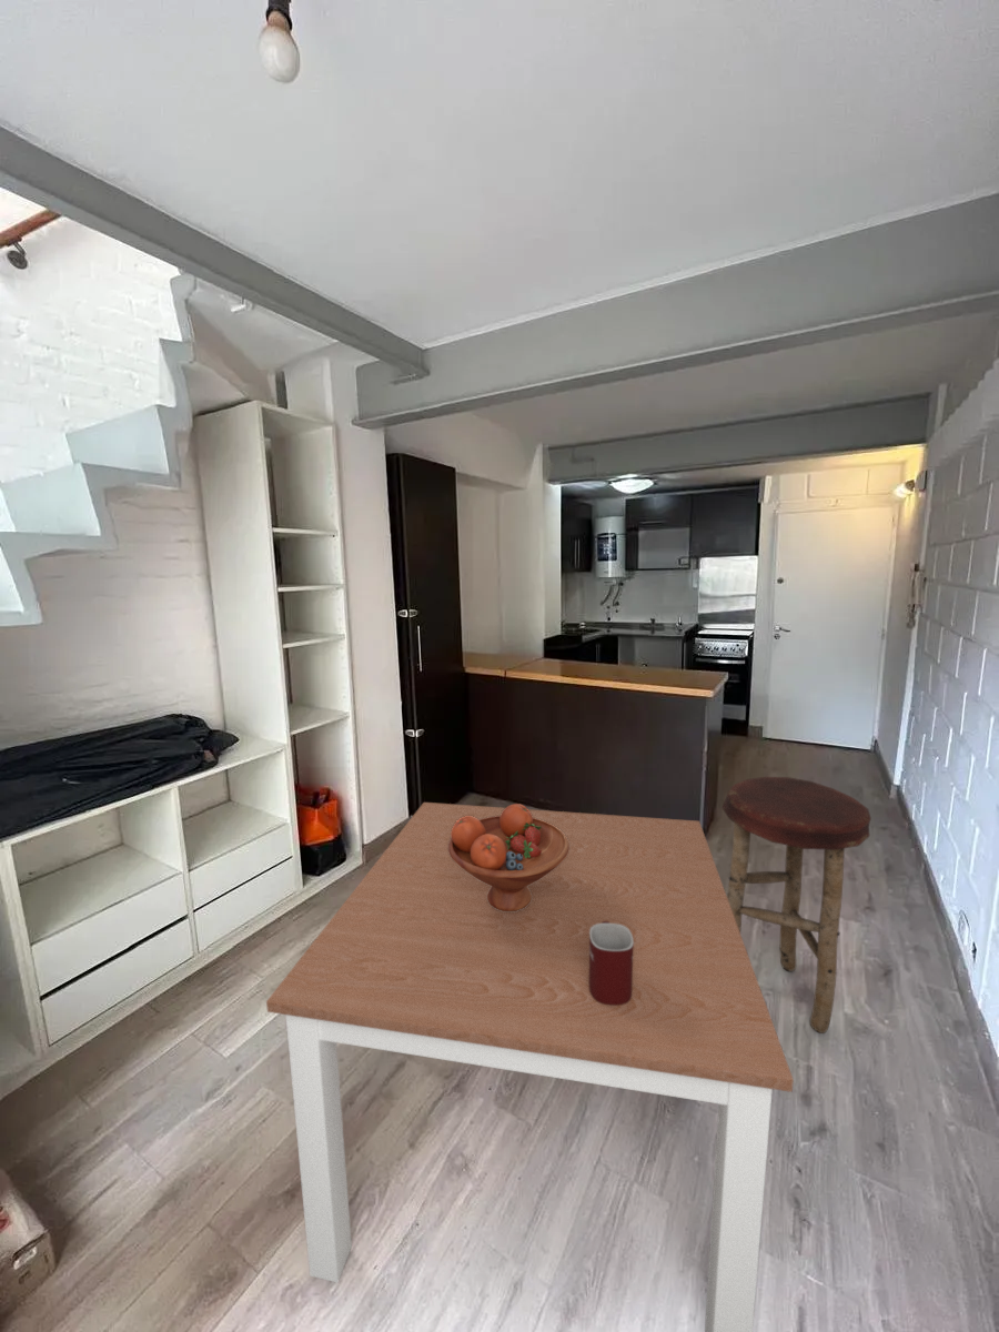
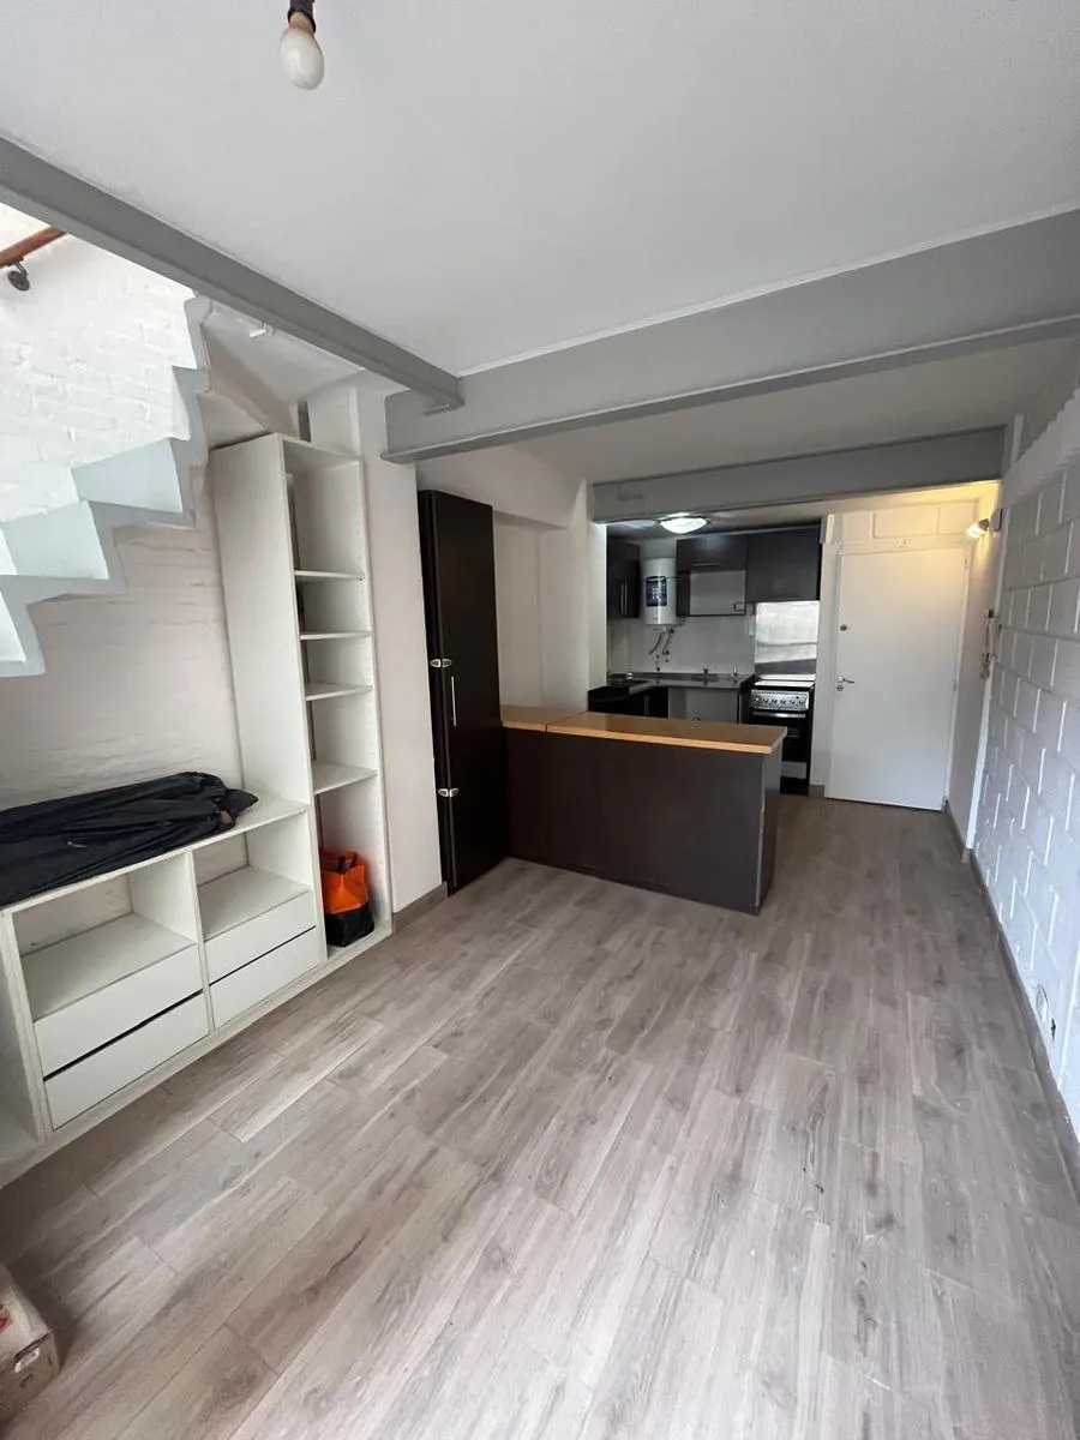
- stool (786, 900)
- fruit bowl (508, 858)
- mug (608, 956)
- dining table (538, 1006)
